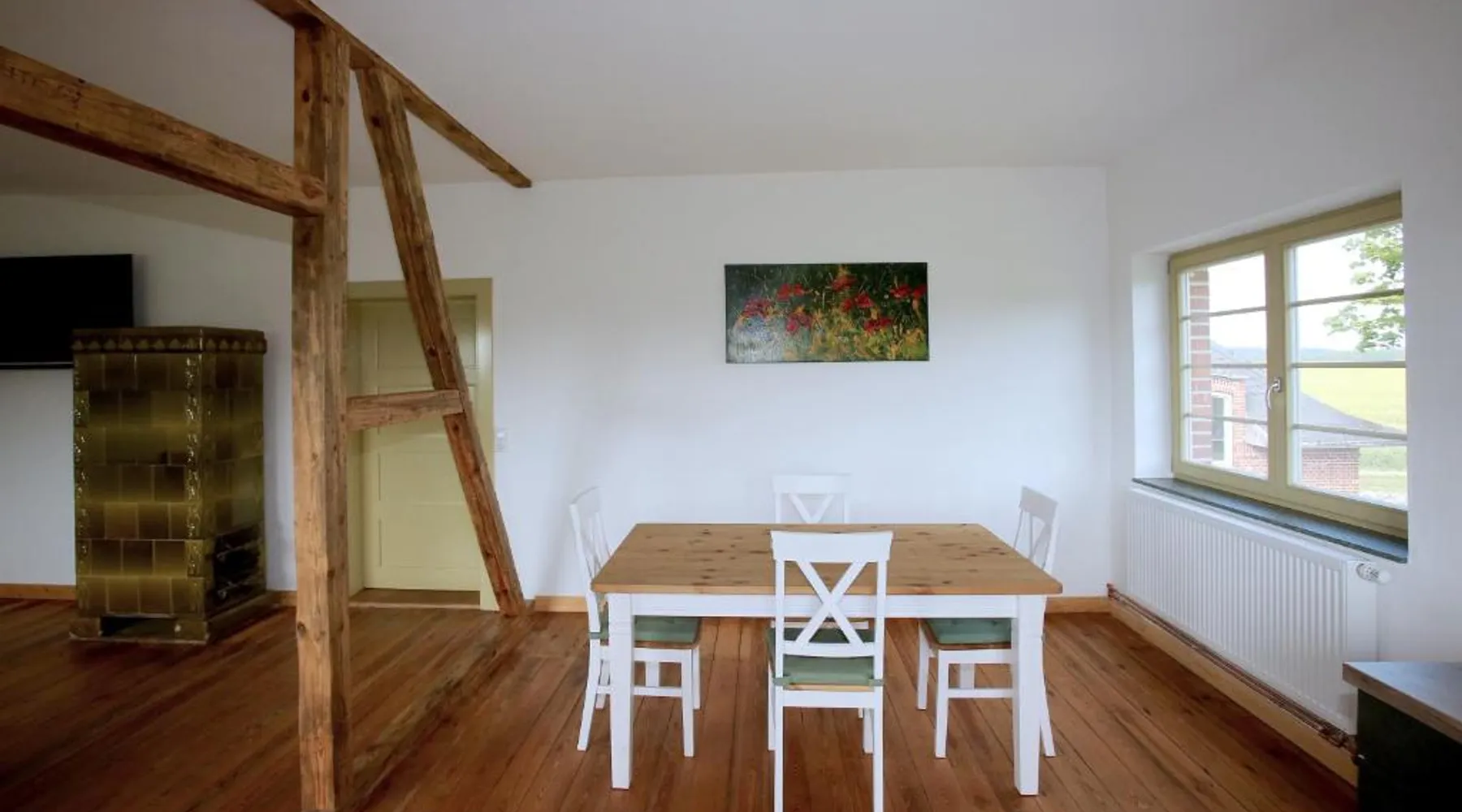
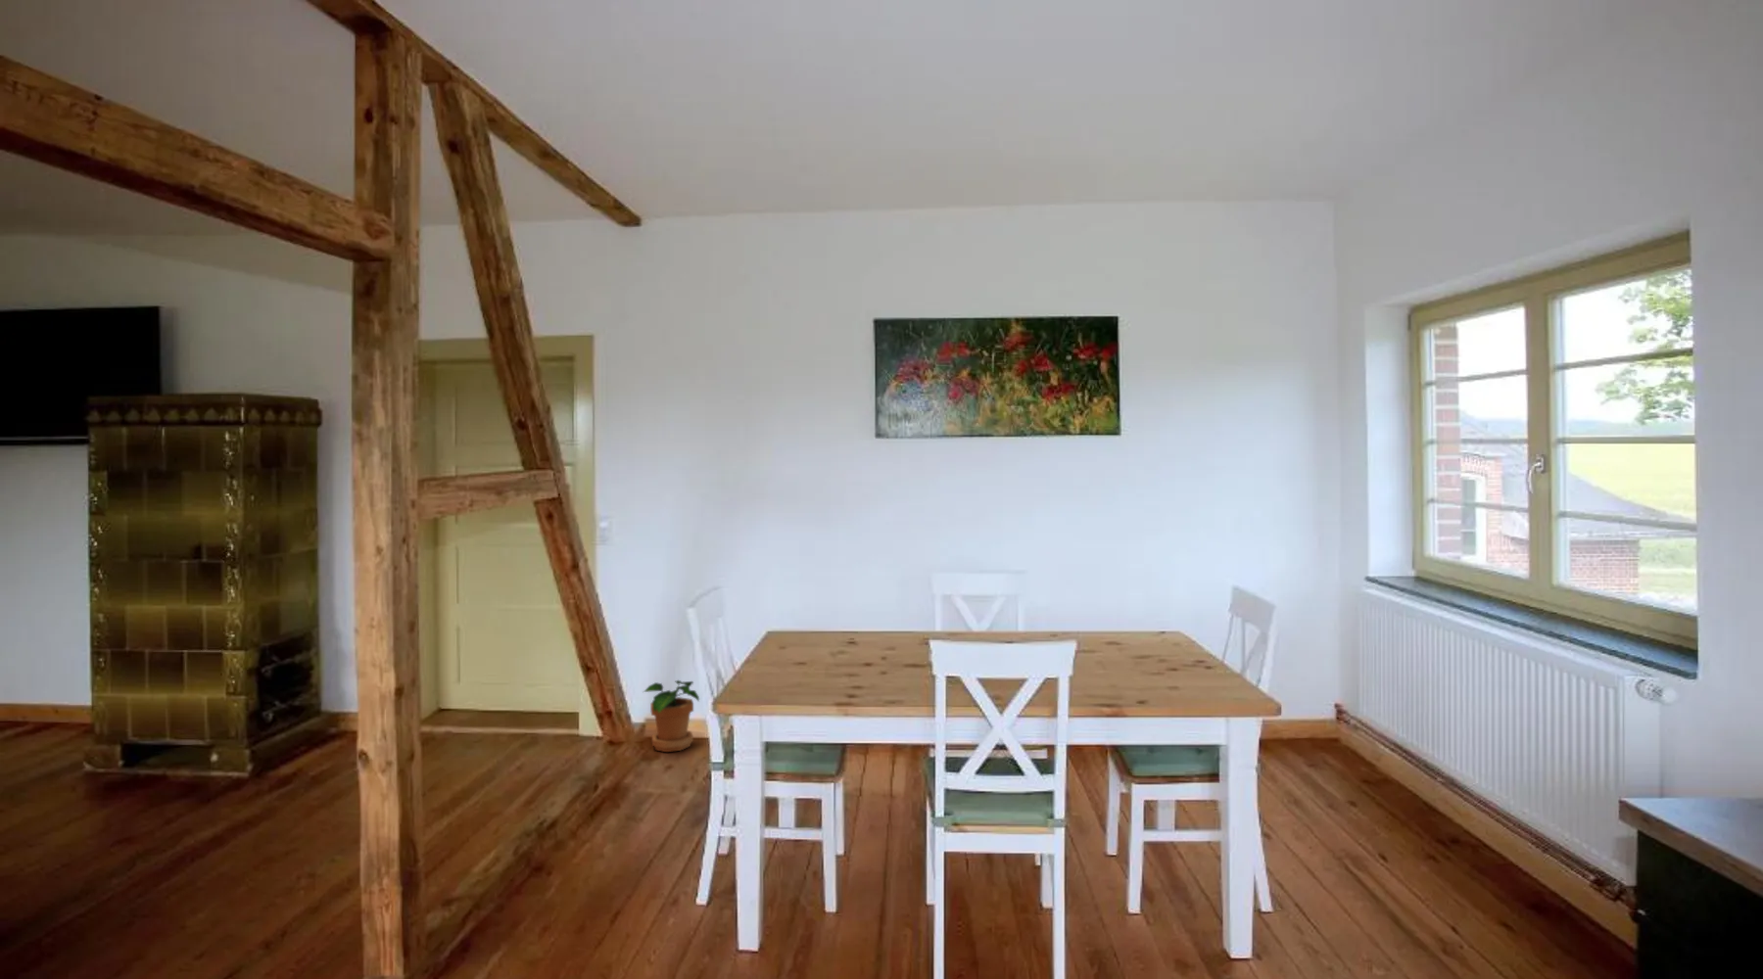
+ potted plant (666, 716)
